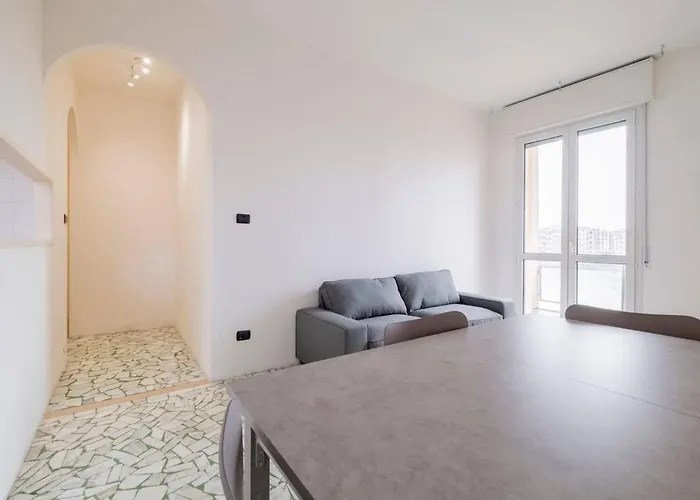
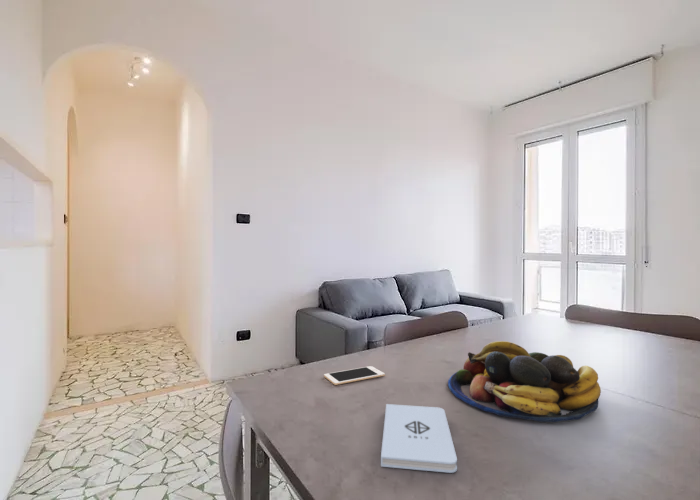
+ fruit bowl (516, 367)
+ notepad (416, 433)
+ cell phone (354, 374)
